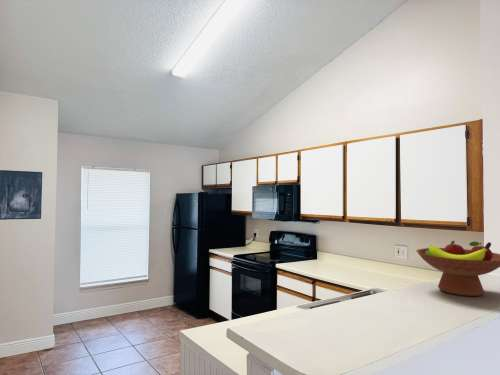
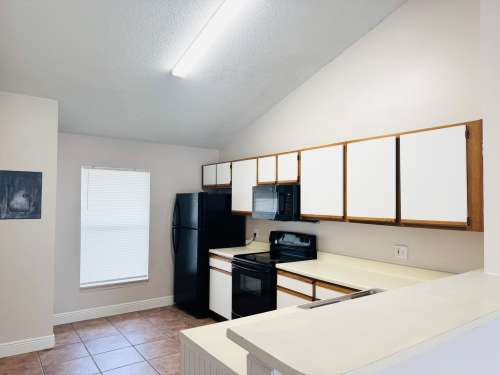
- fruit bowl (460, 265)
